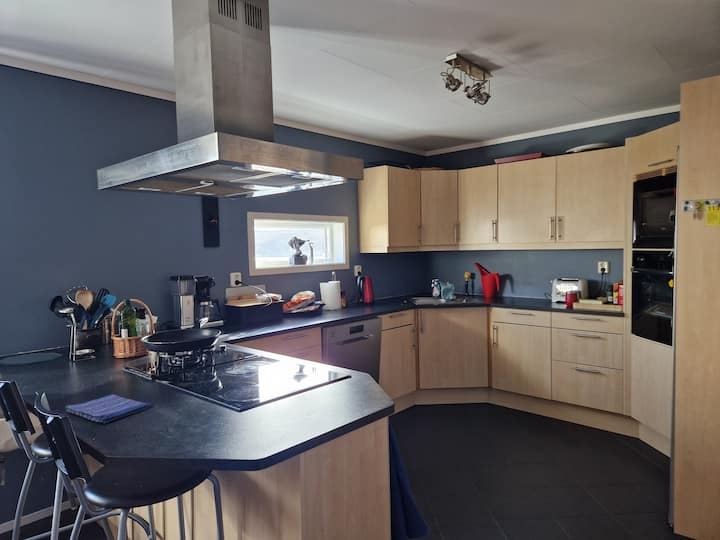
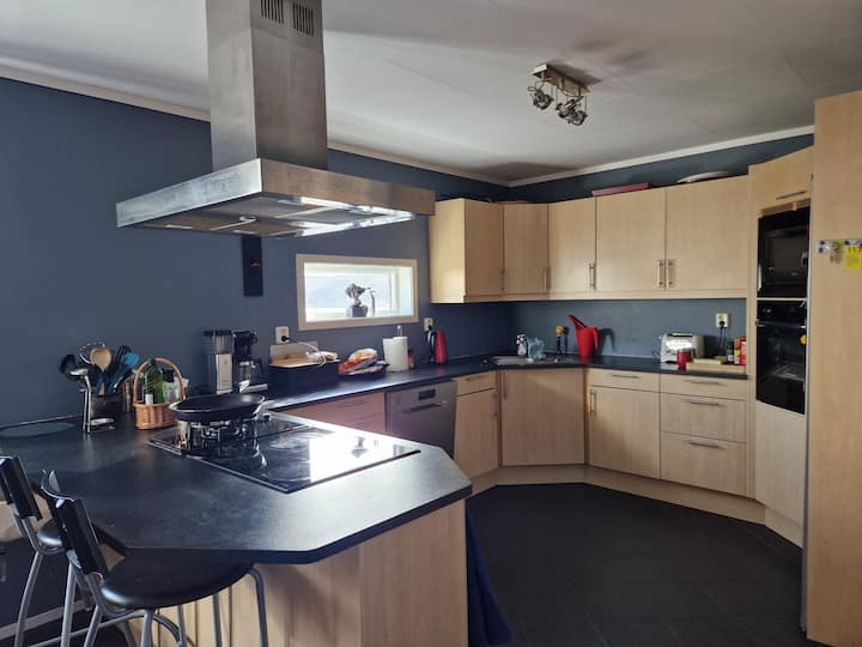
- dish towel (108, 406)
